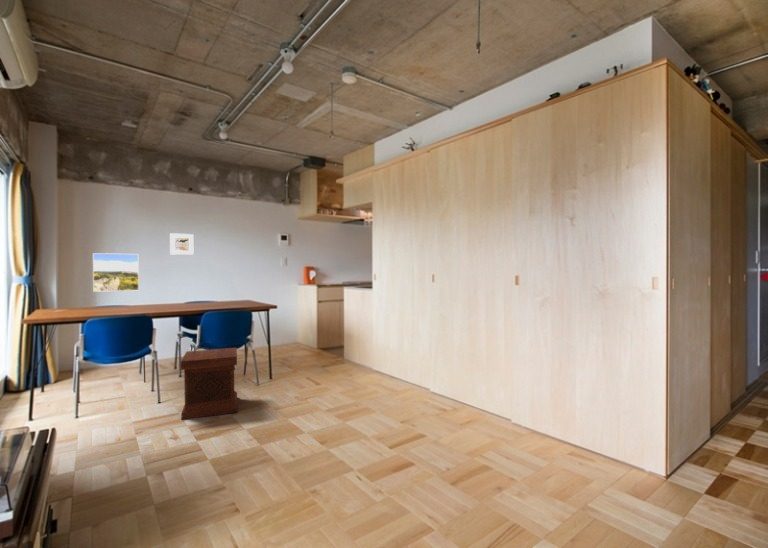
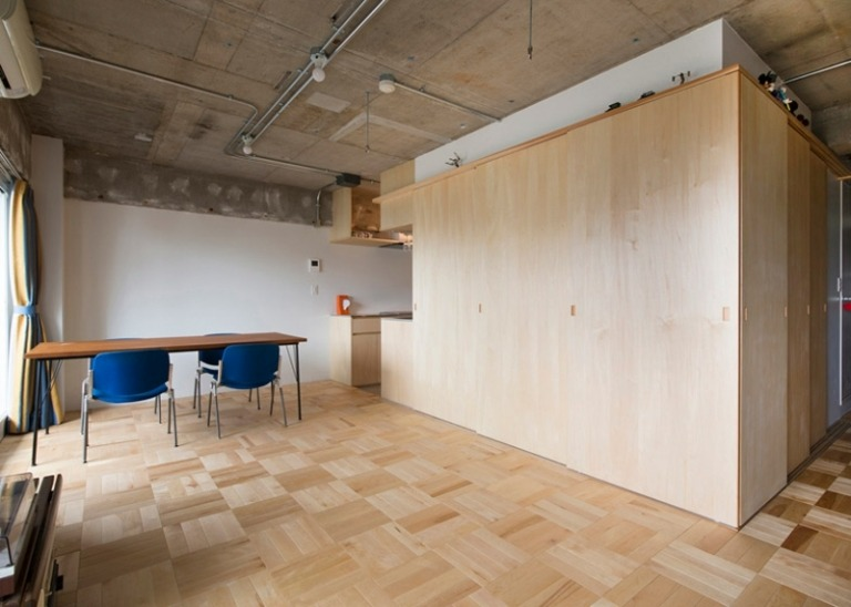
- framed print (116, 272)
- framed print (181, 244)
- side table (211, 380)
